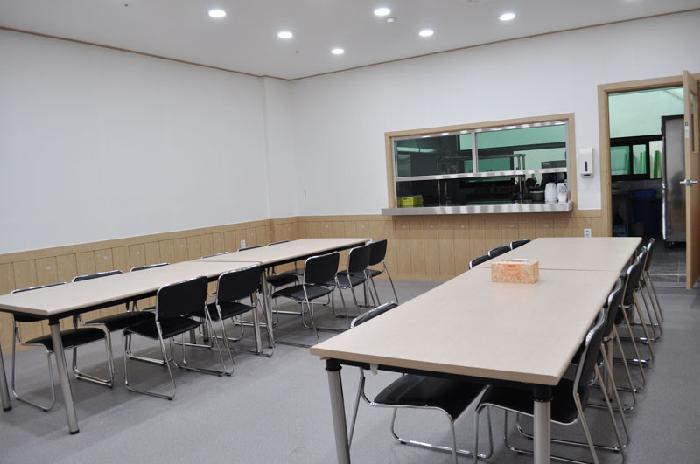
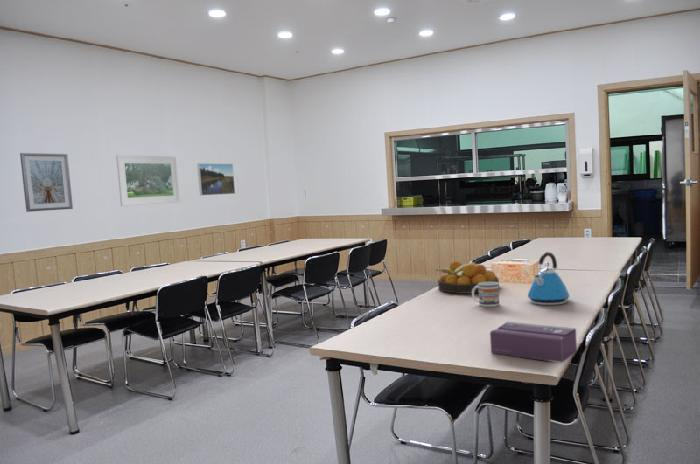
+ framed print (149, 180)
+ kettle (548, 276)
+ picture frame (47, 182)
+ fruit bowl (467, 275)
+ mug (486, 294)
+ tissue box (532, 340)
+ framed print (216, 179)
